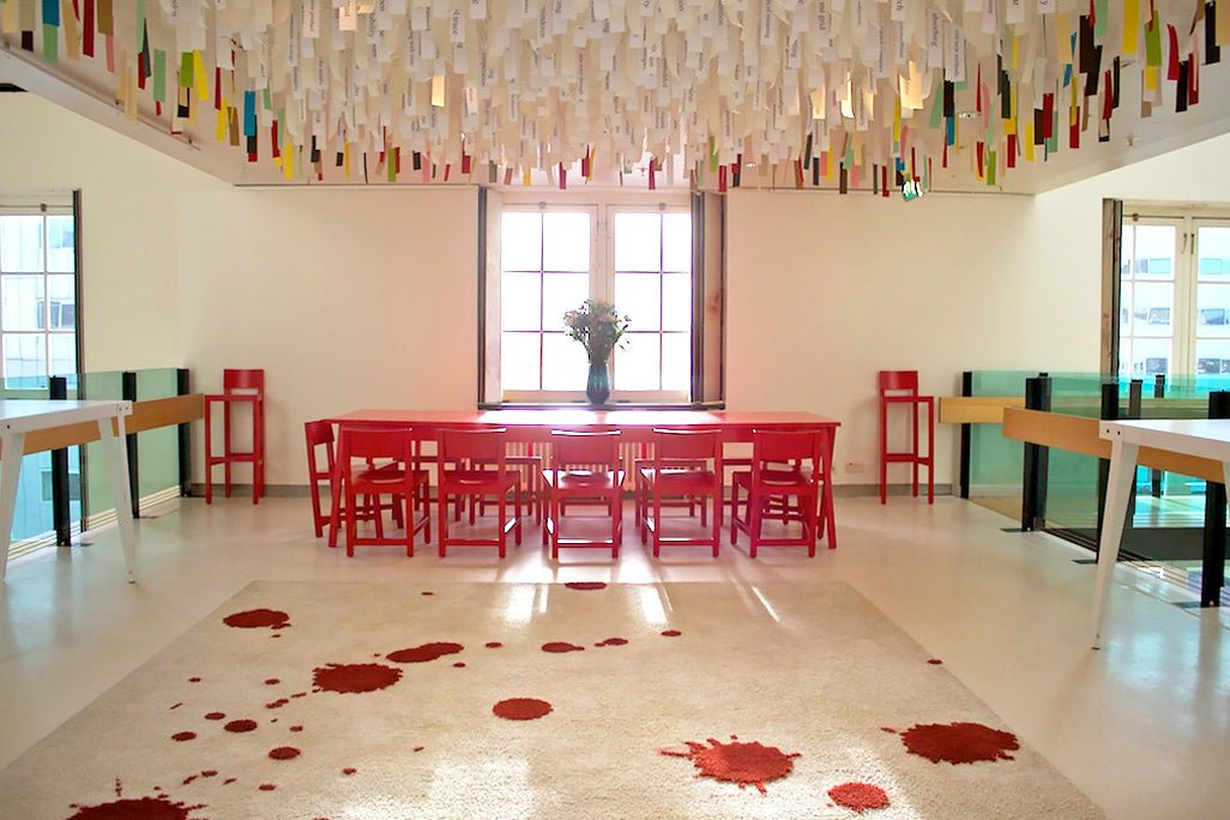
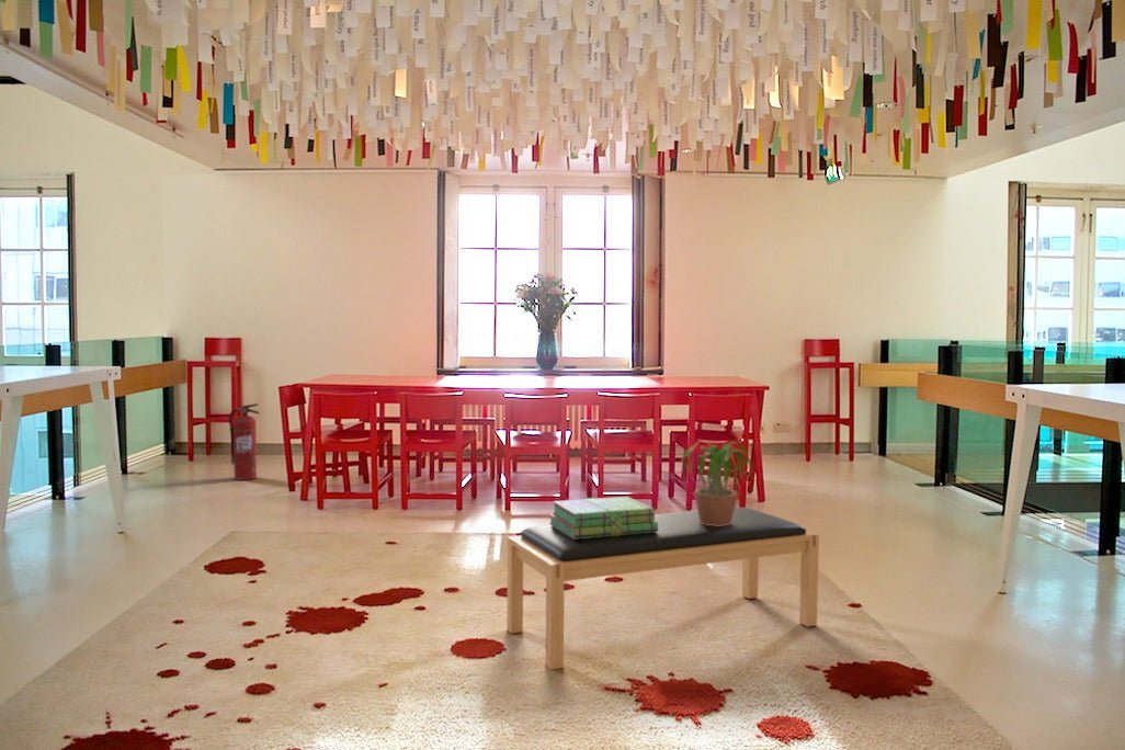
+ fire extinguisher (245, 441)
+ potted plant (713, 480)
+ stack of books (602, 515)
+ bench (664, 568)
